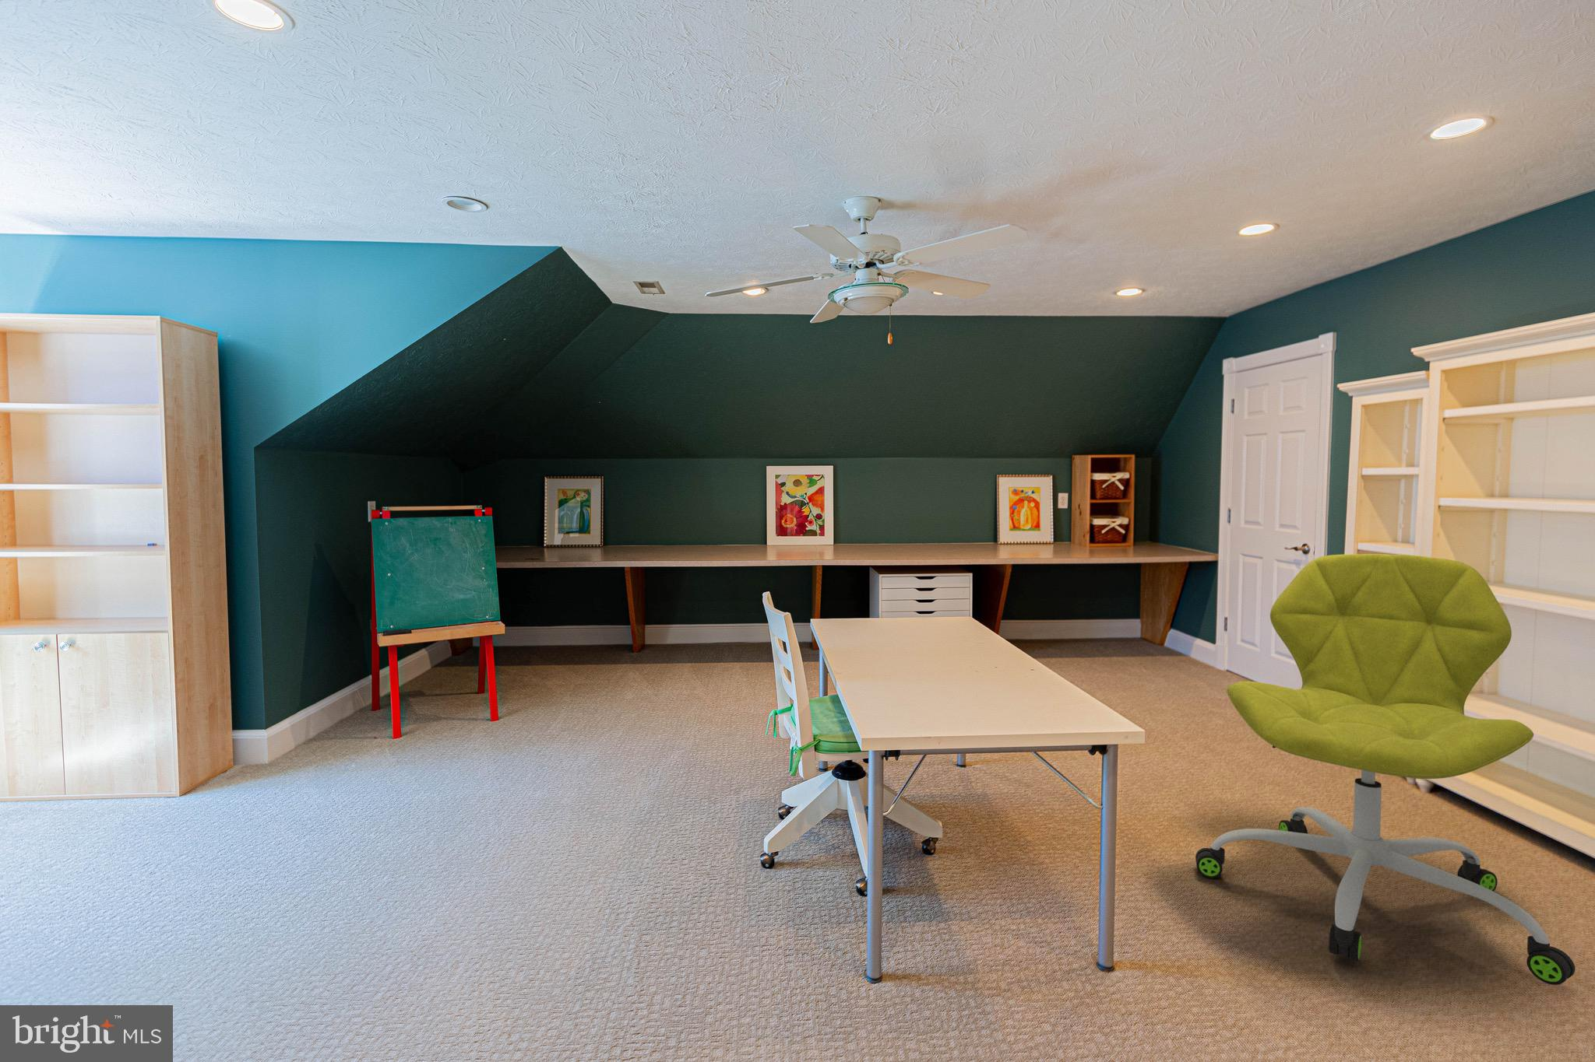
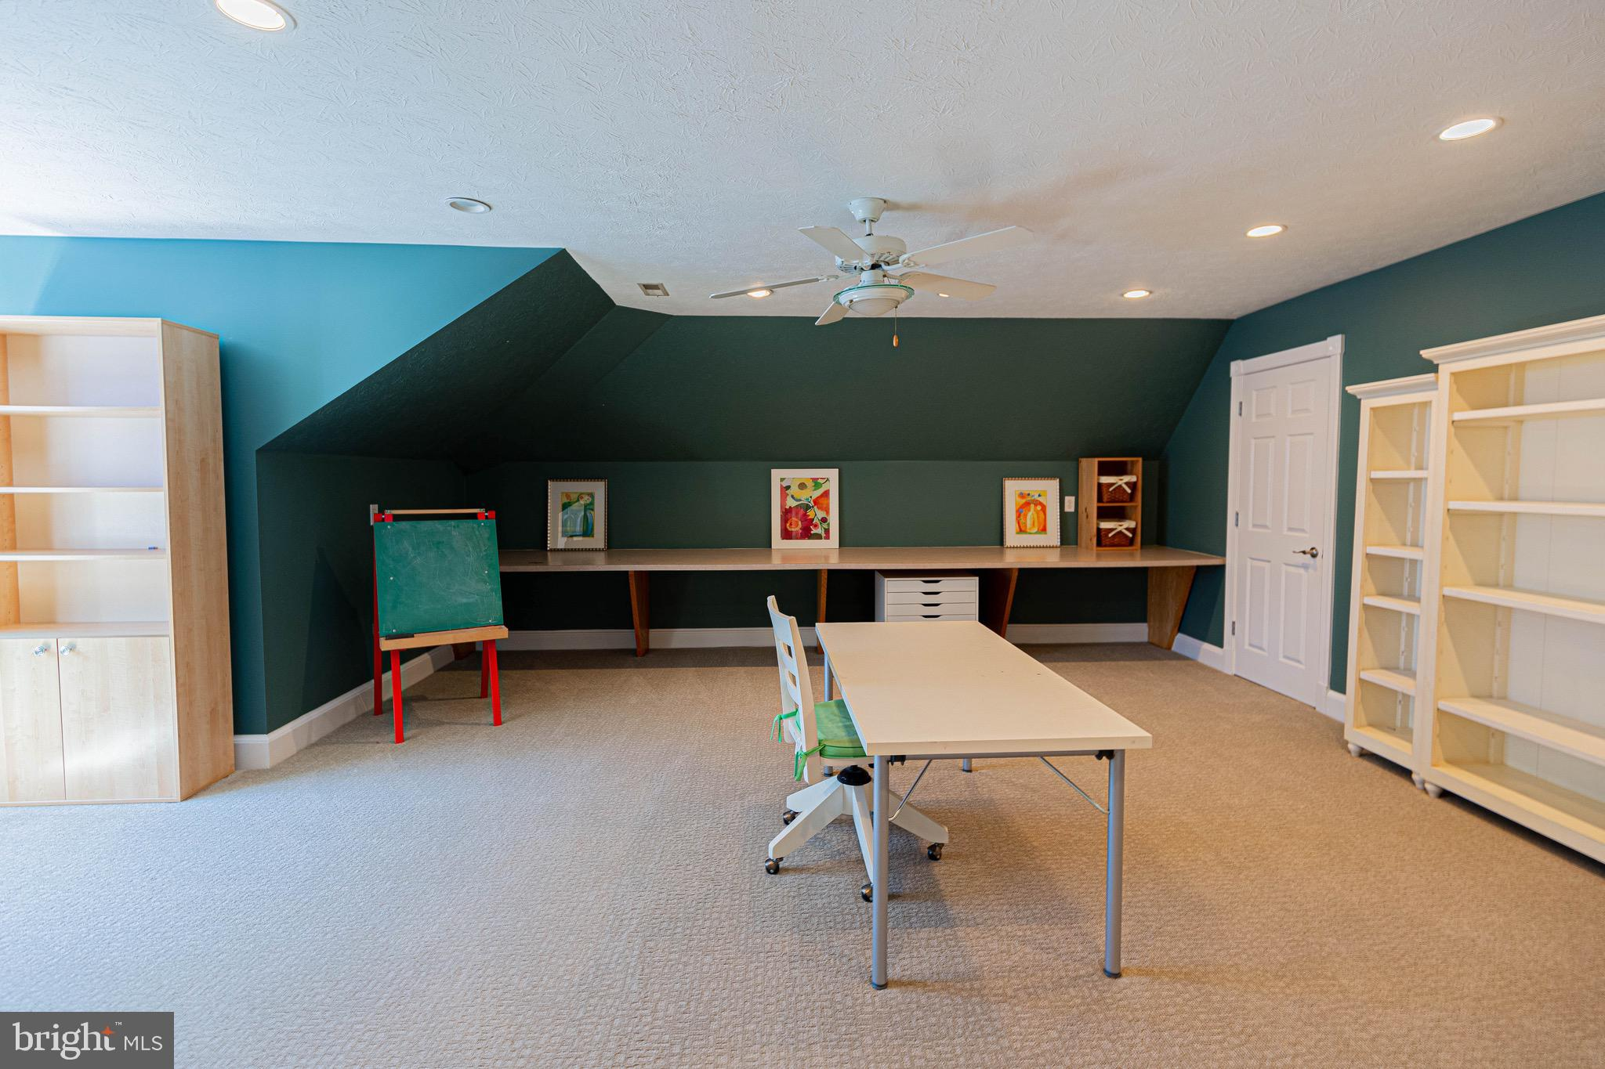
- office chair (1370, 730)
